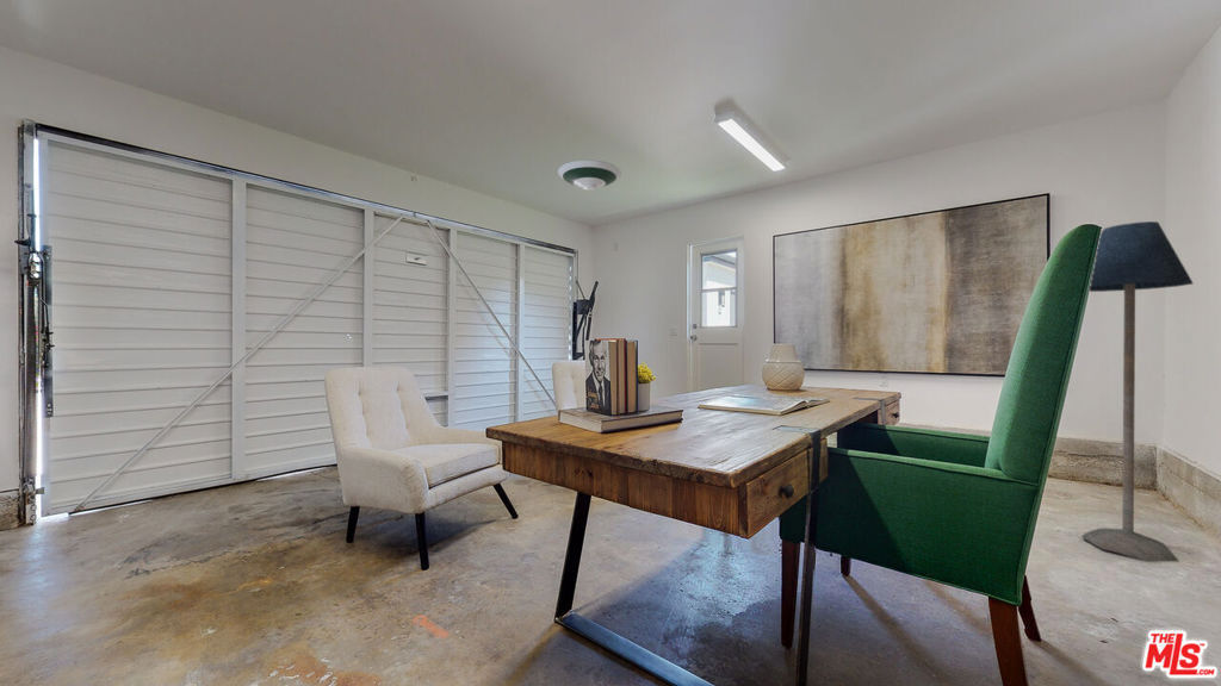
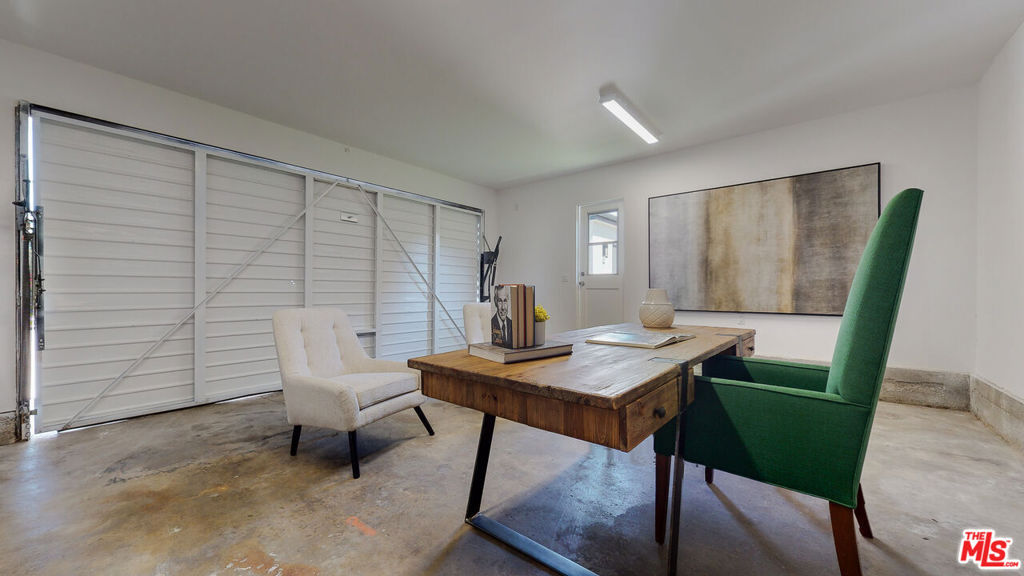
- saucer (589, 180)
- floor lamp (1129, 386)
